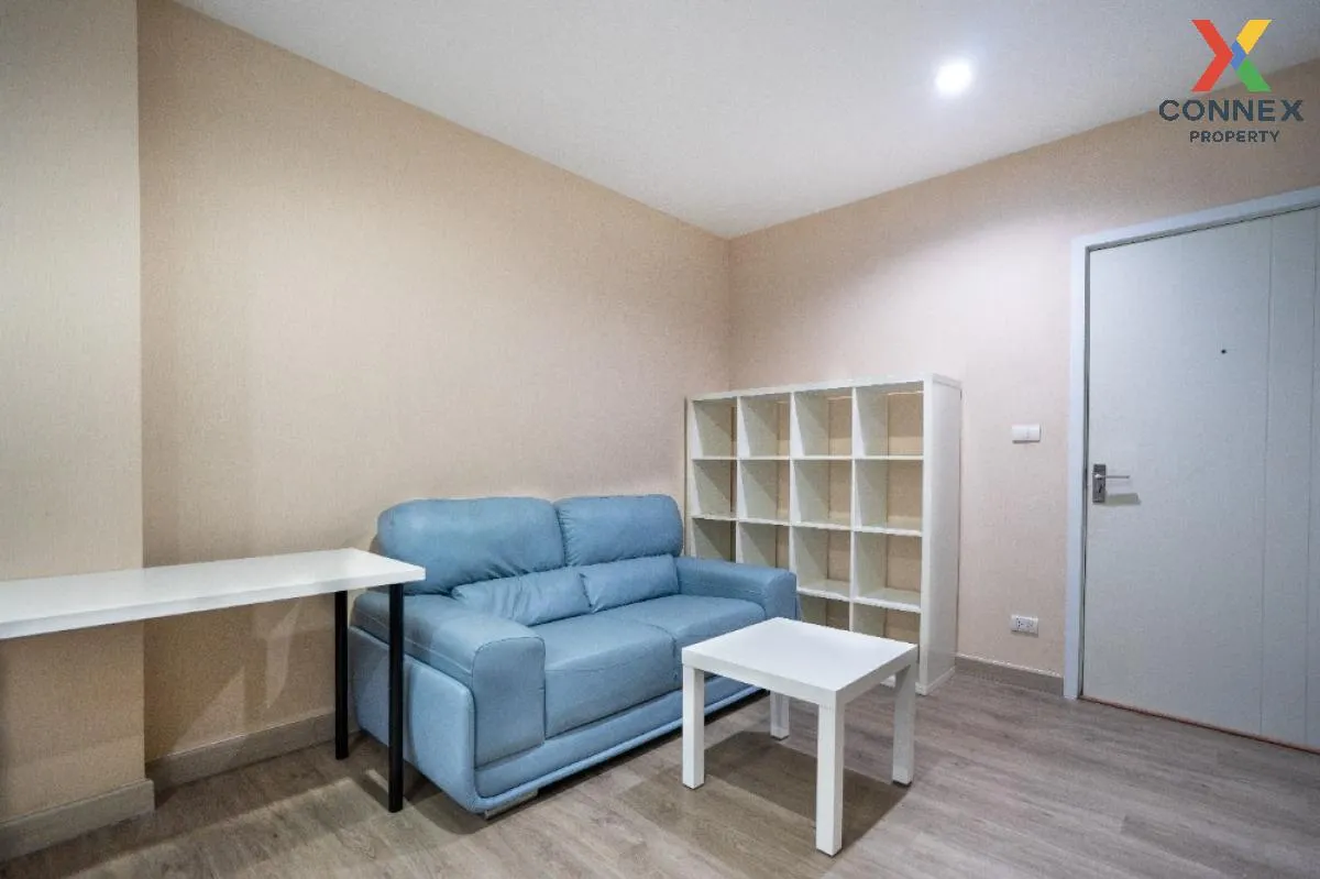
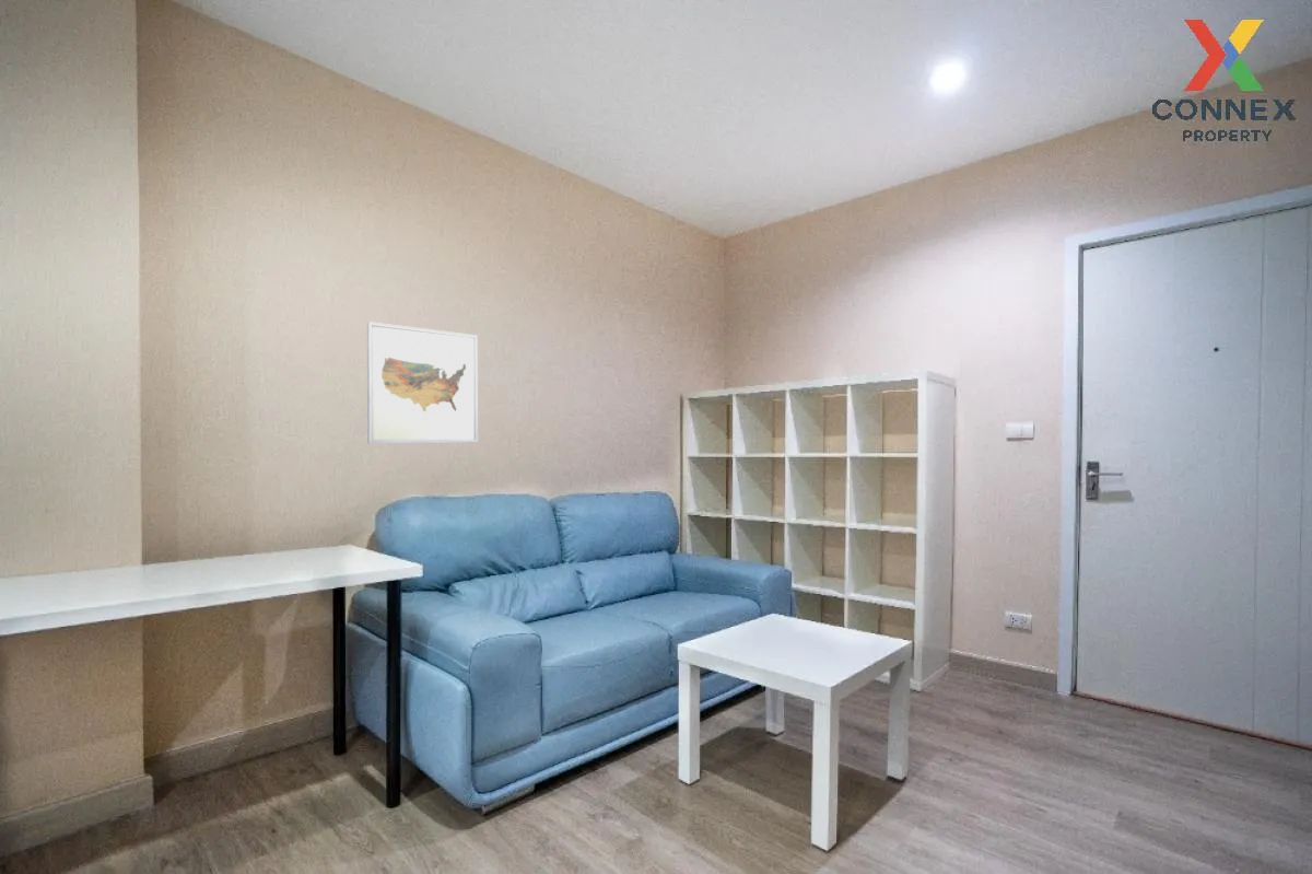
+ wall art (425, 385)
